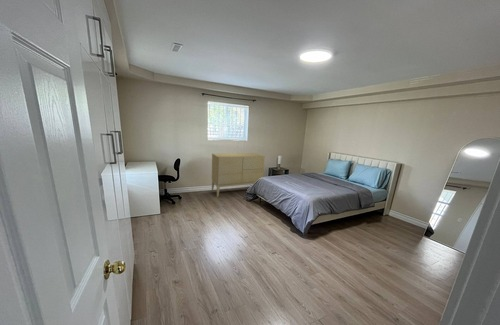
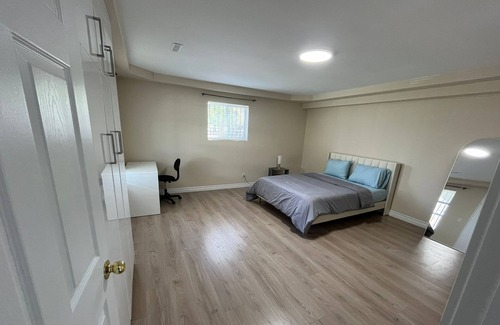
- sideboard (237, 173)
